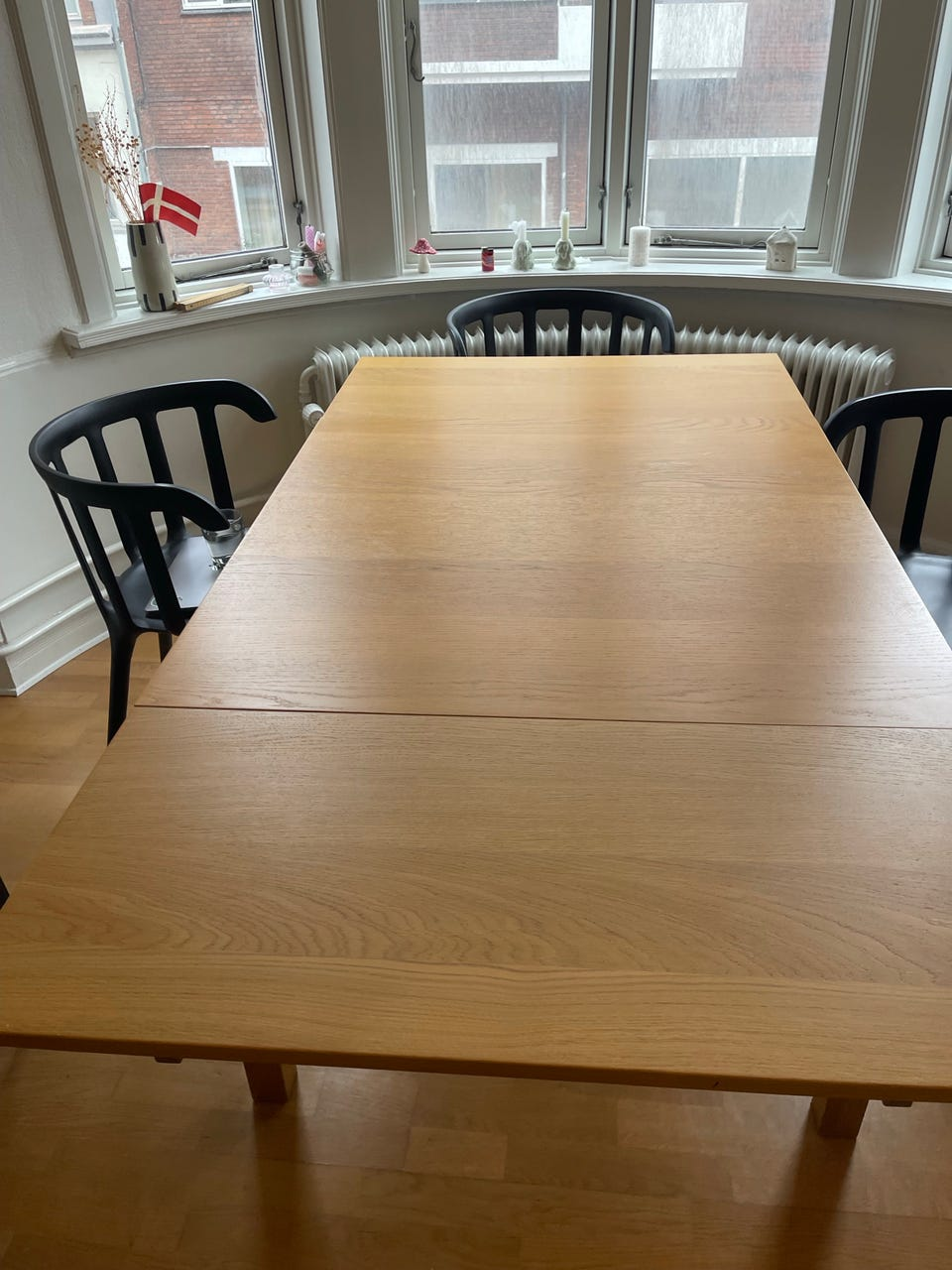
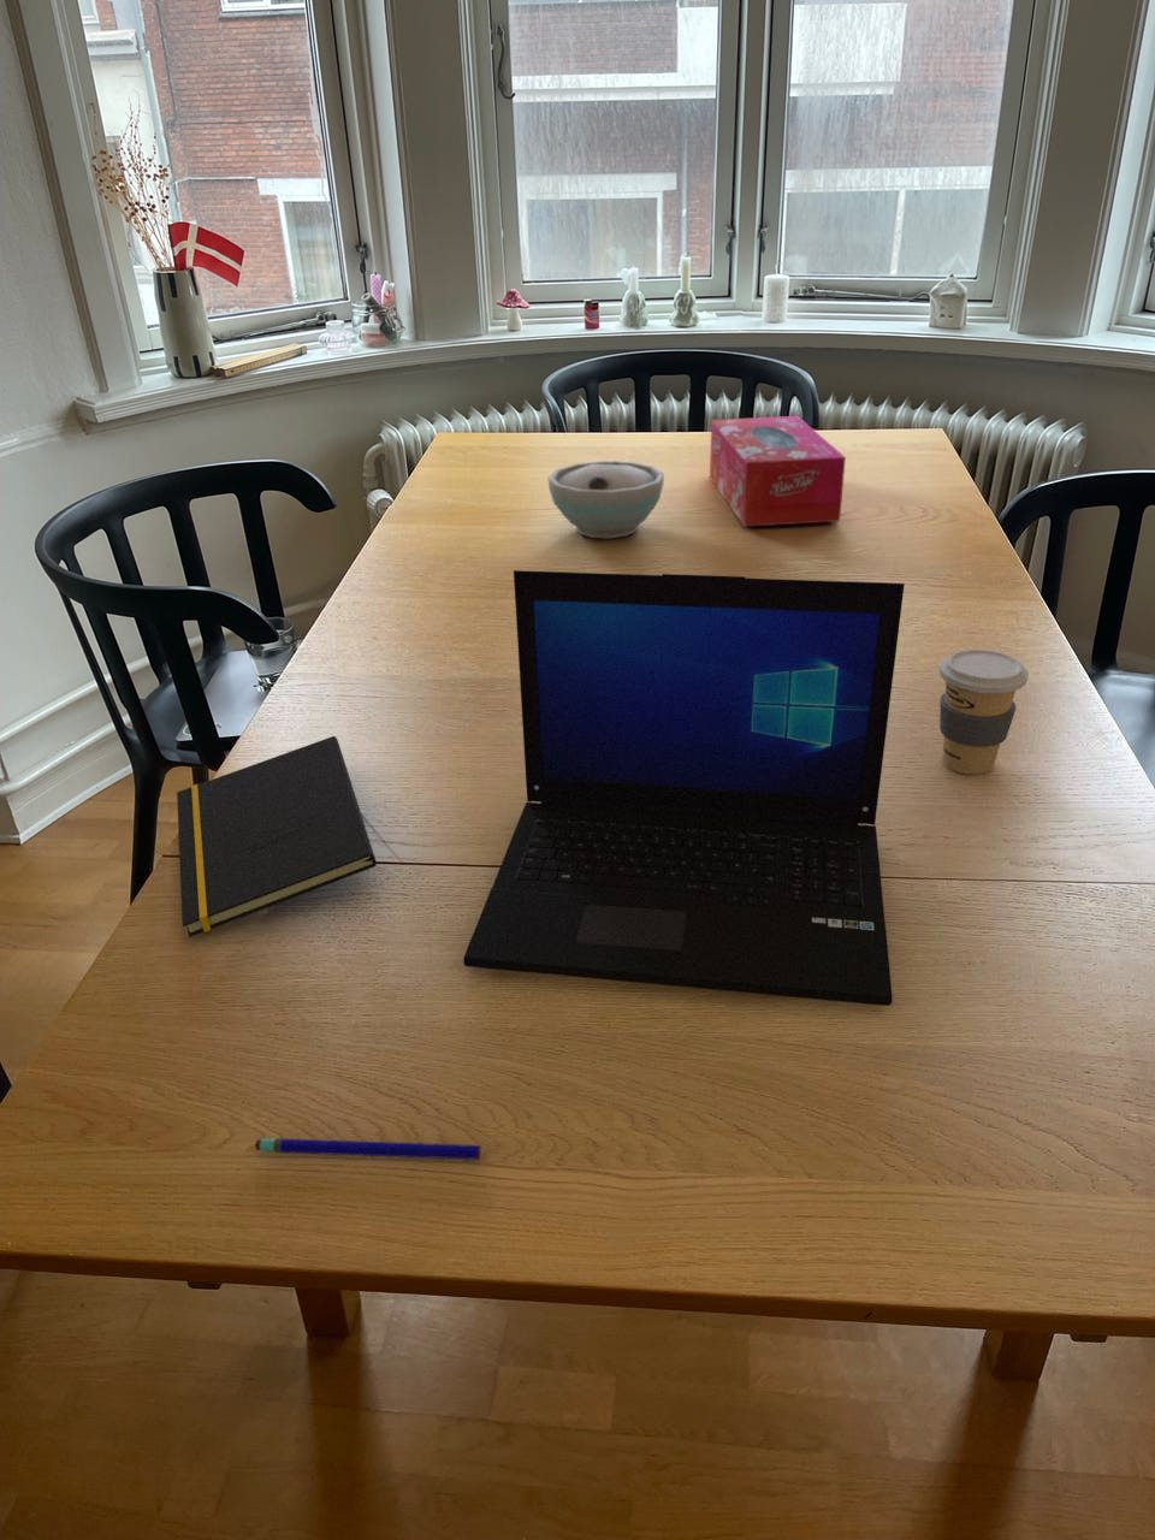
+ pen (366, 1148)
+ notepad (268, 826)
+ tissue box (772, 468)
+ coffee cup (975, 713)
+ bowl (607, 497)
+ laptop (688, 771)
